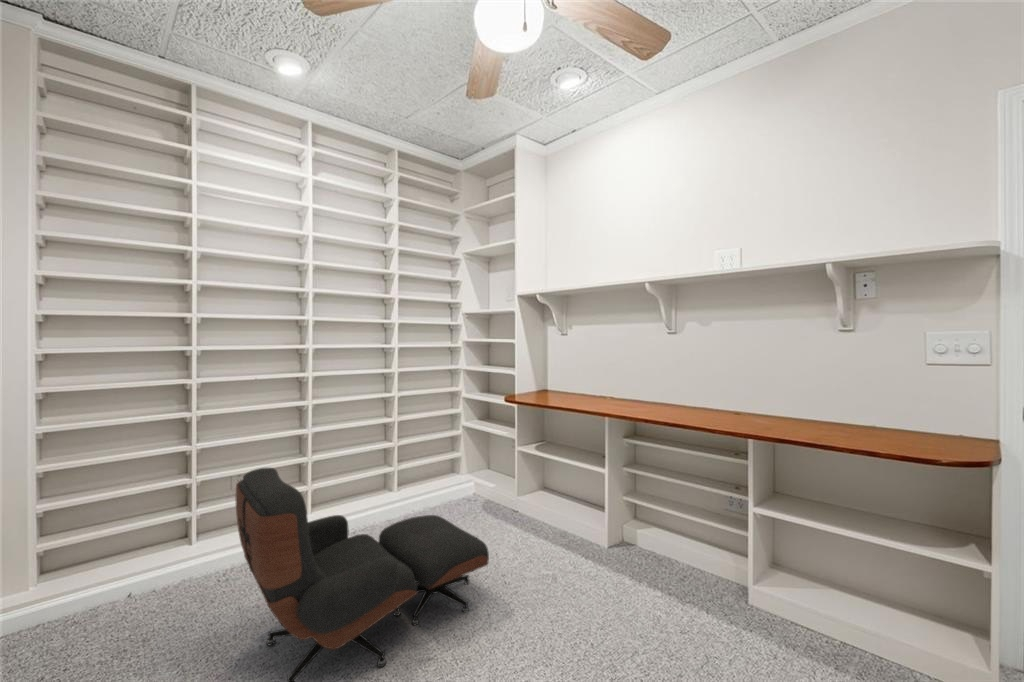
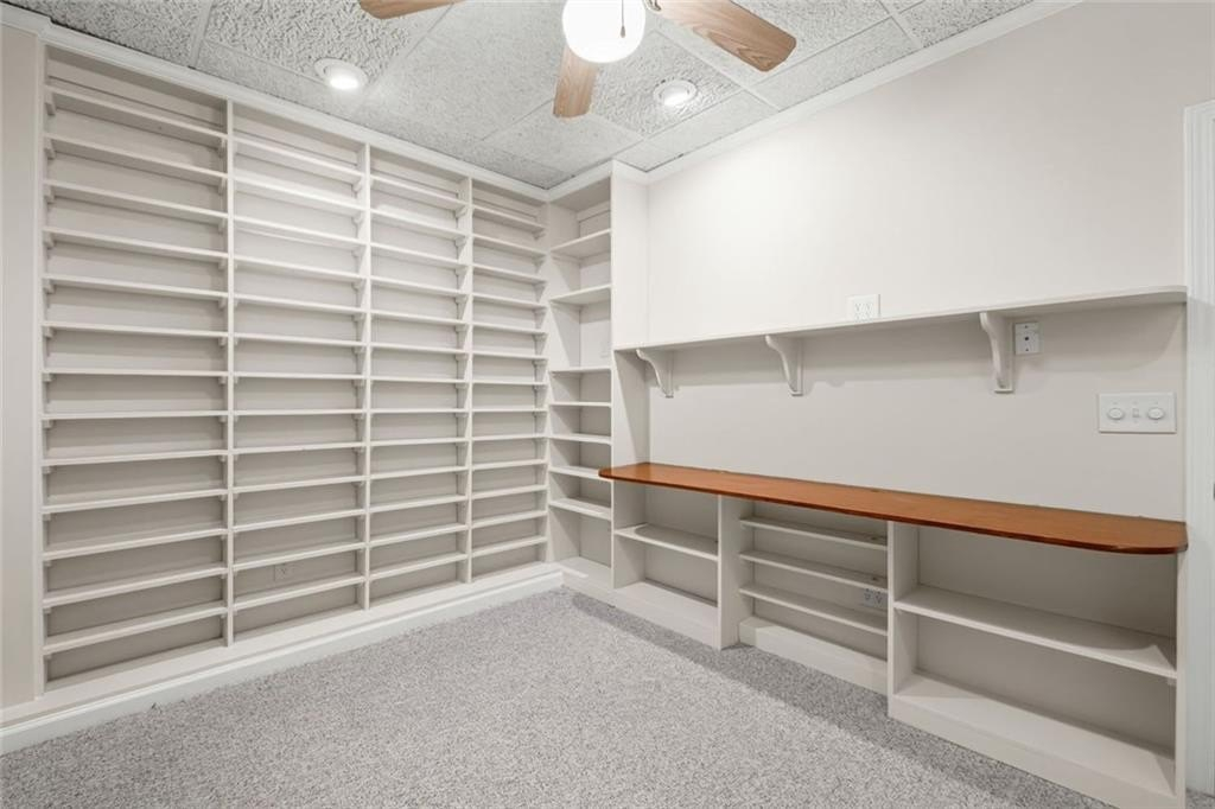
- lounge chair (375, 540)
